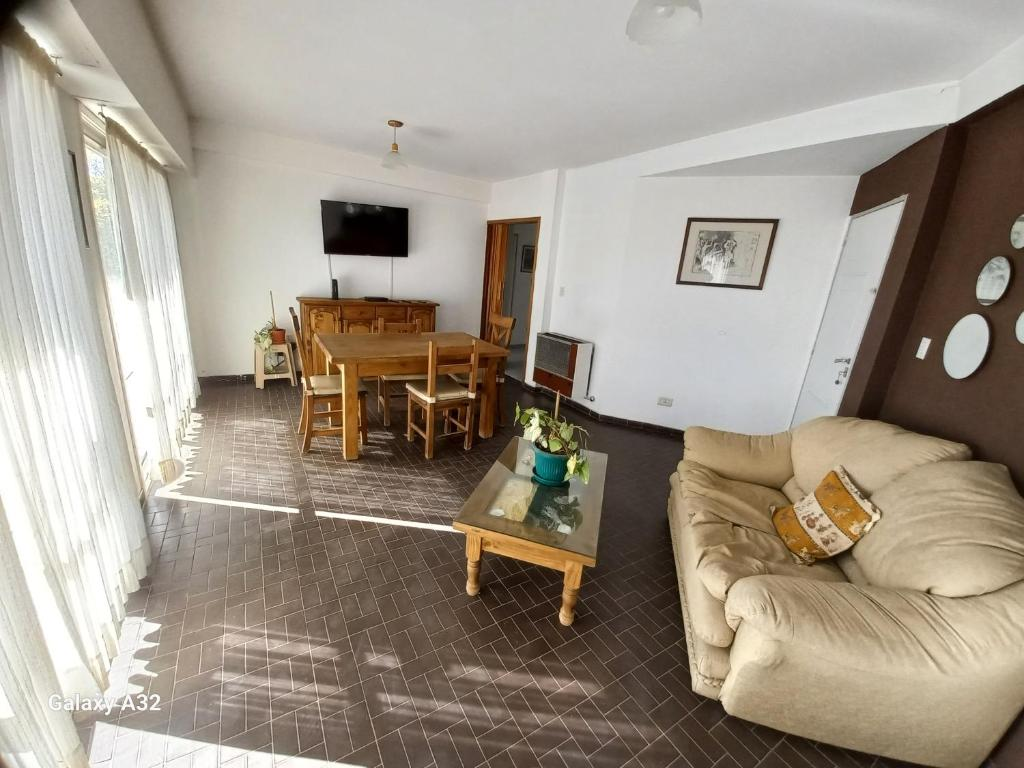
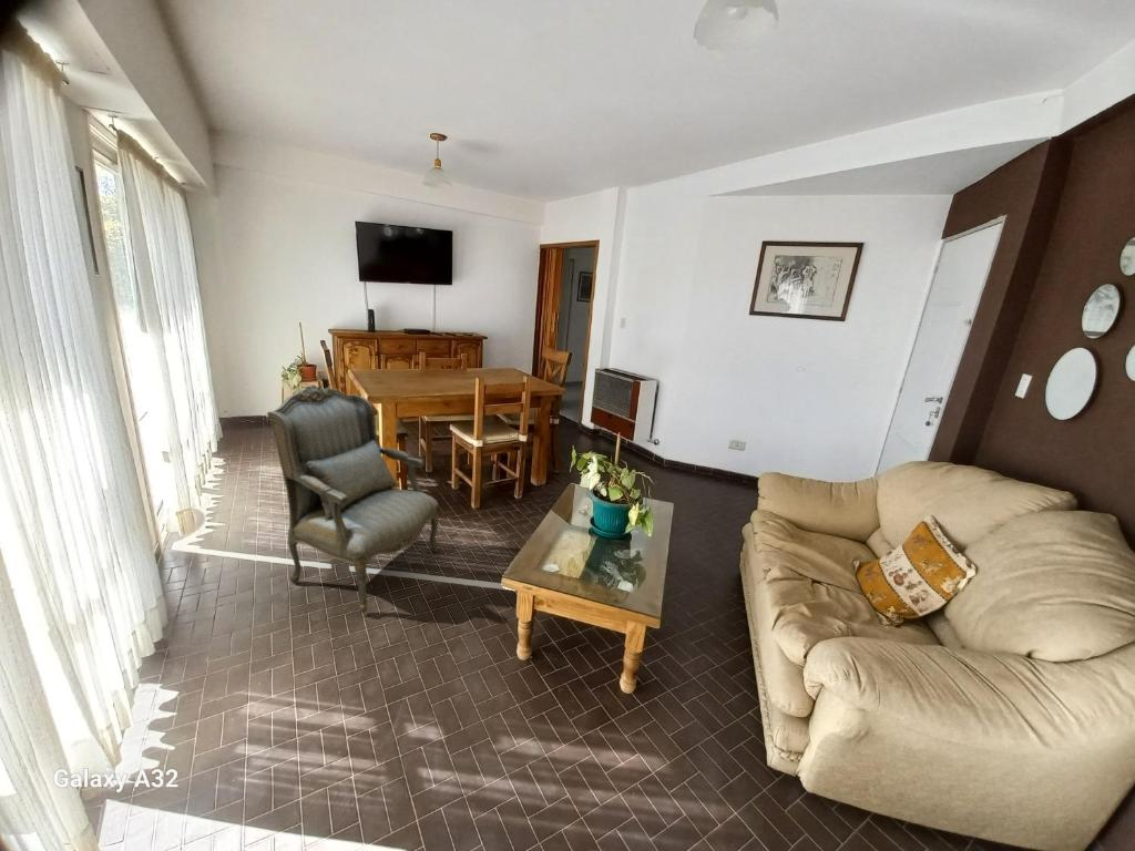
+ armchair (360, 484)
